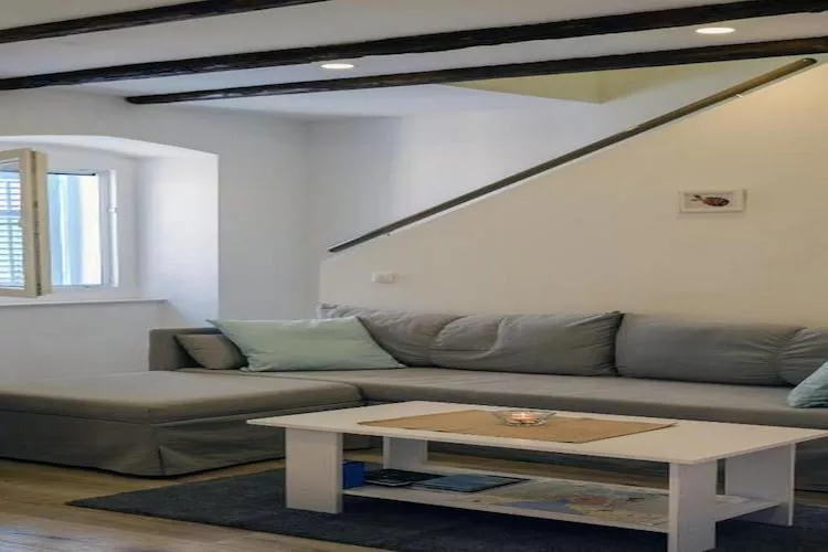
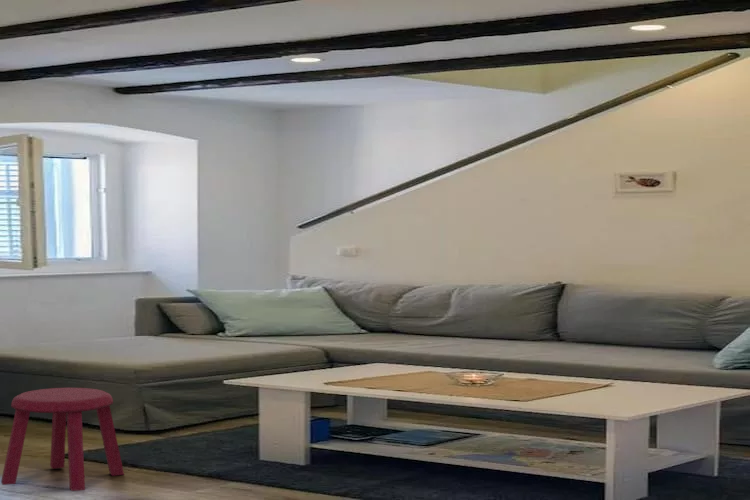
+ stool (63, 436)
